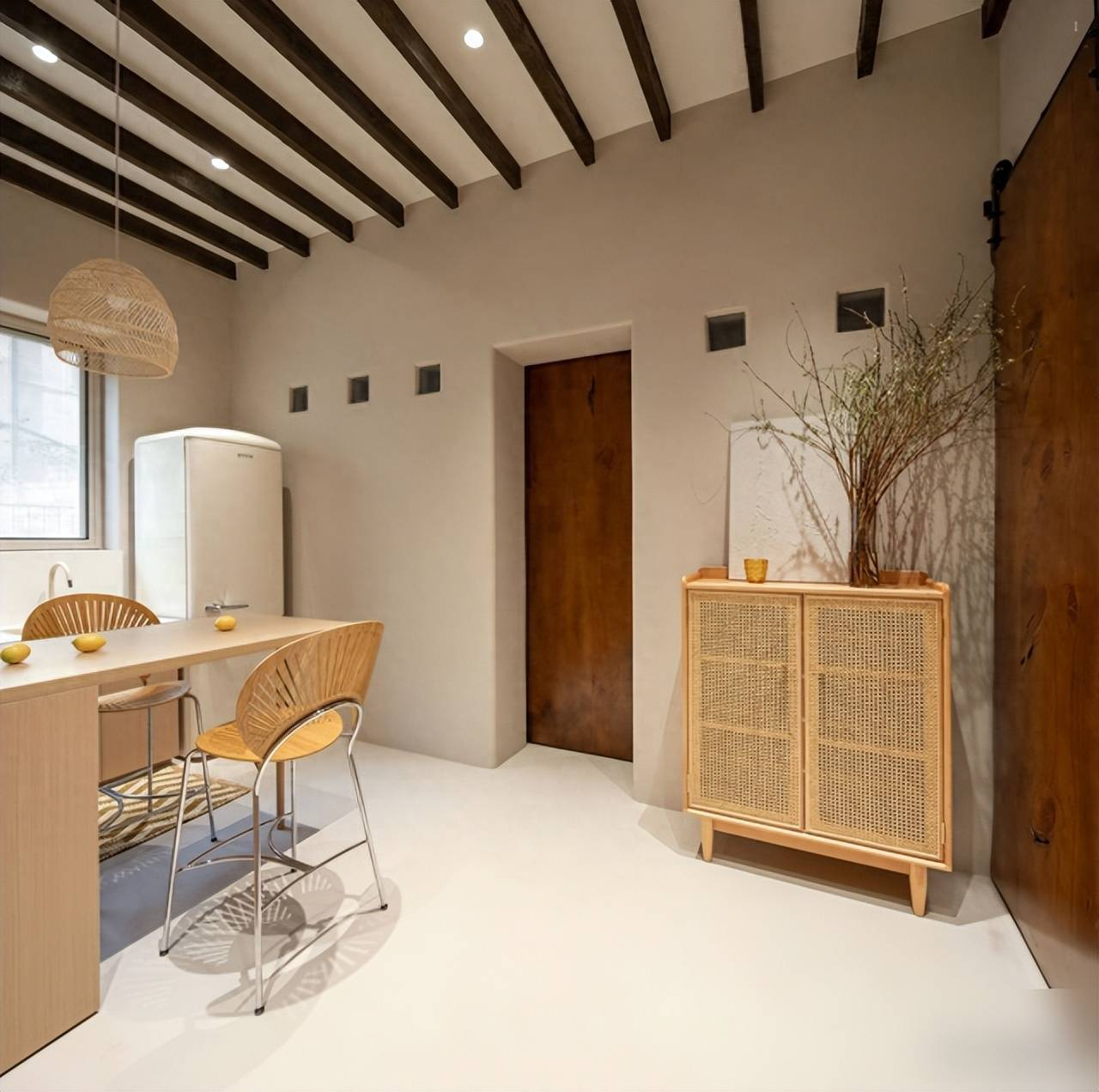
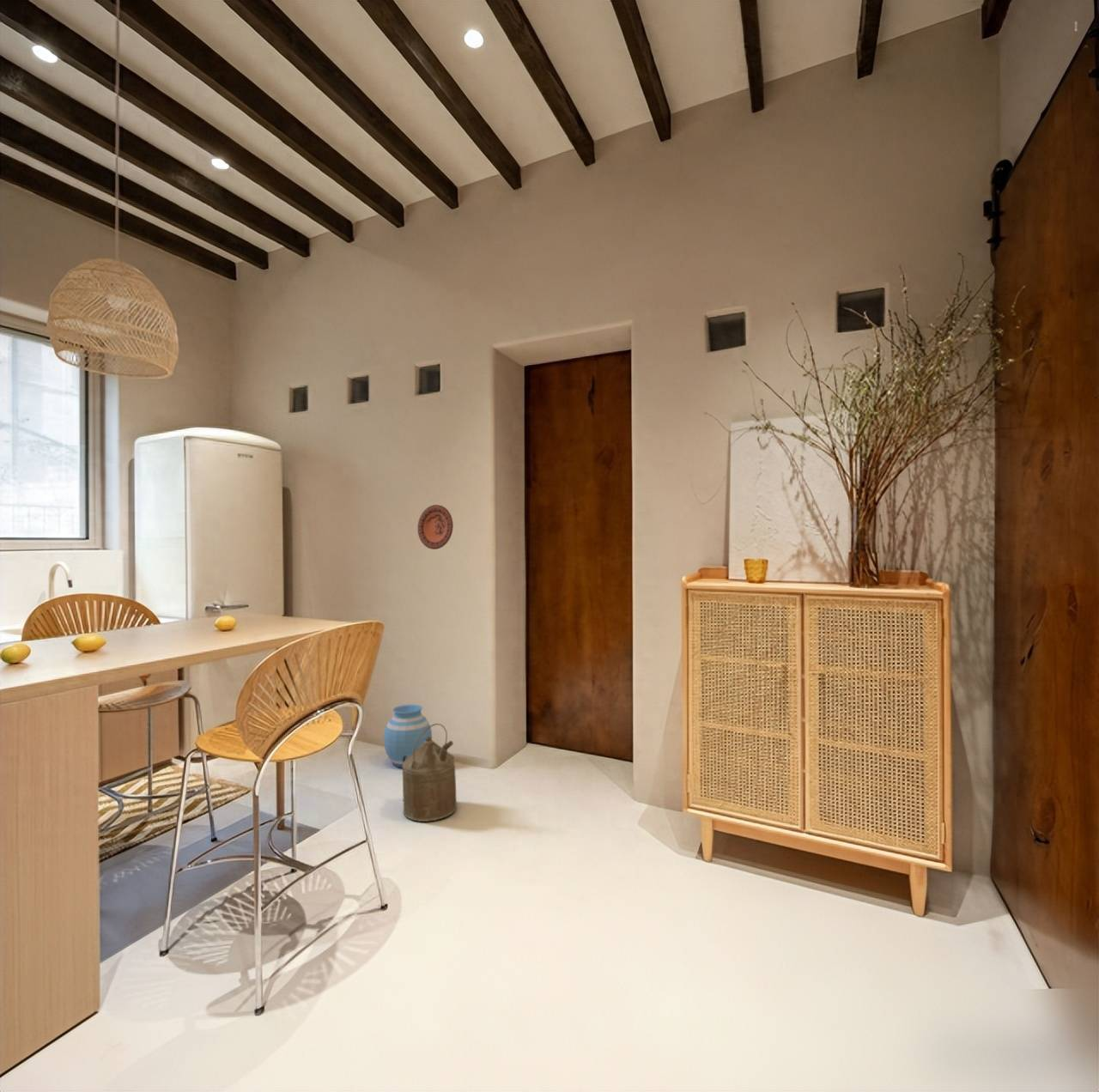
+ watering can (428, 766)
+ vase (408, 735)
+ decorative plate (435, 526)
